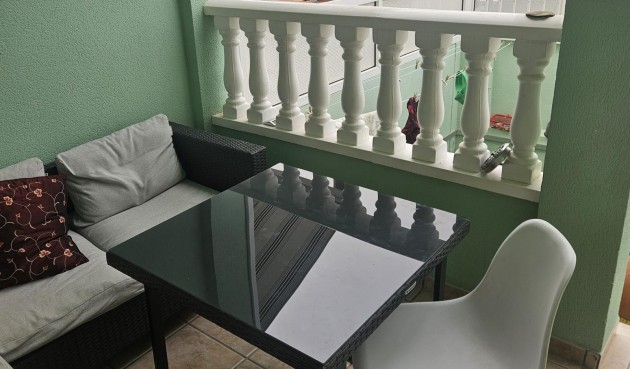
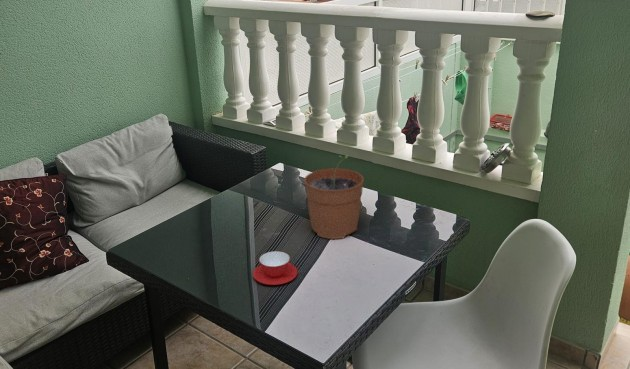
+ plant pot (334, 191)
+ teacup (275, 266)
